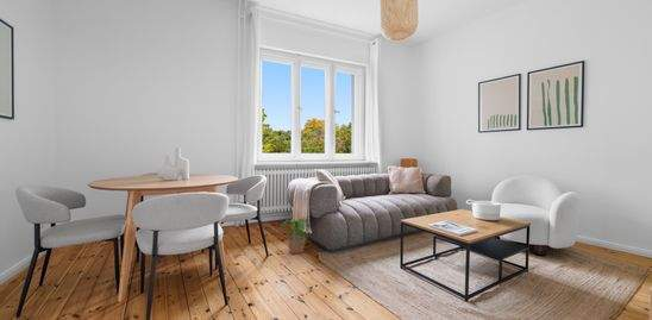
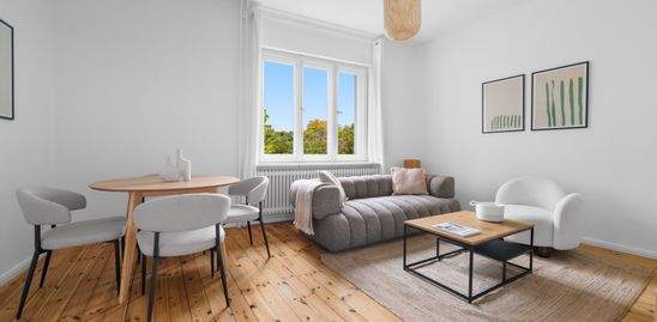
- potted plant (301, 234)
